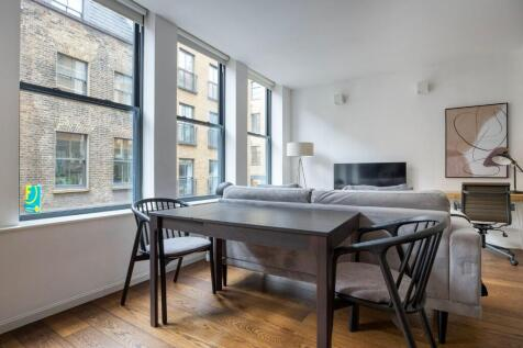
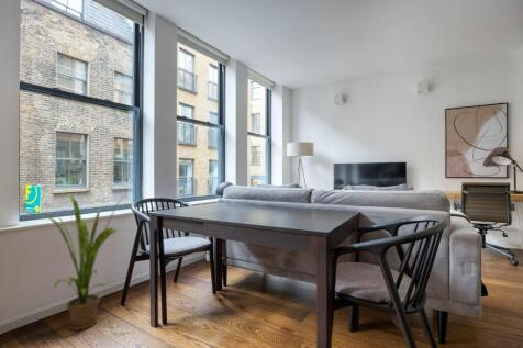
+ house plant (76, 259)
